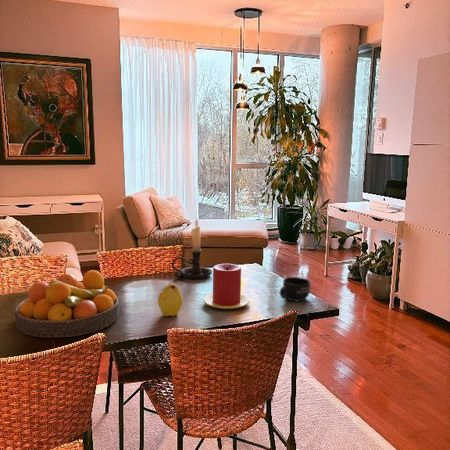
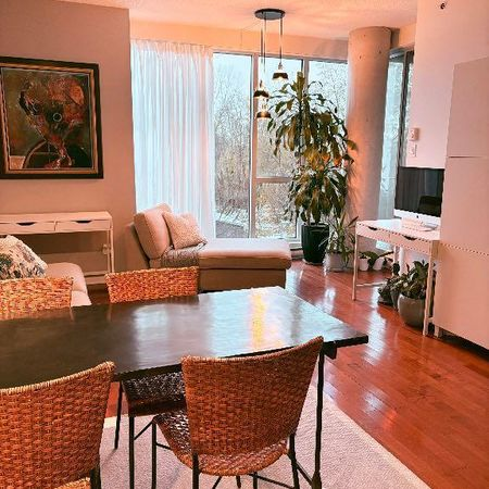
- fruit (170, 299)
- fruit bowl (68, 297)
- candle (226, 285)
- mug (292, 290)
- candle holder (191, 246)
